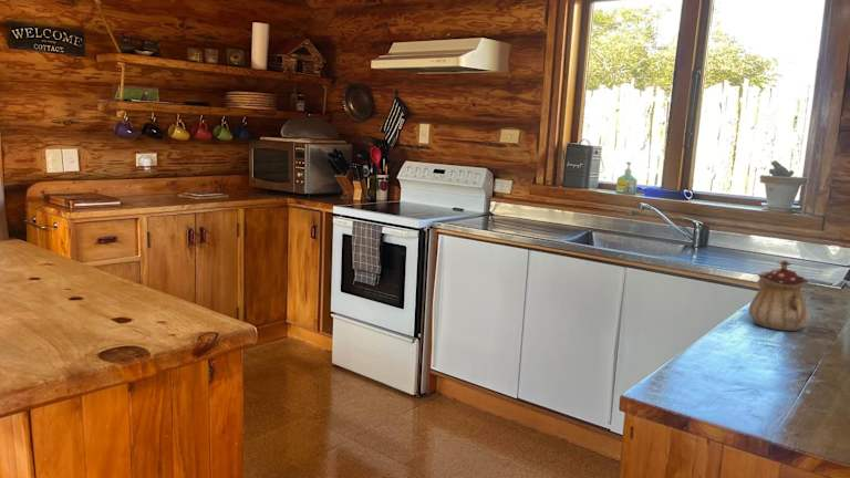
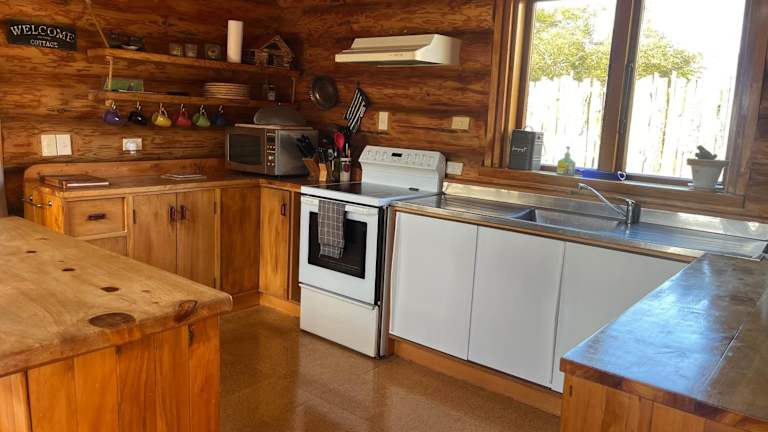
- teapot (782, 293)
